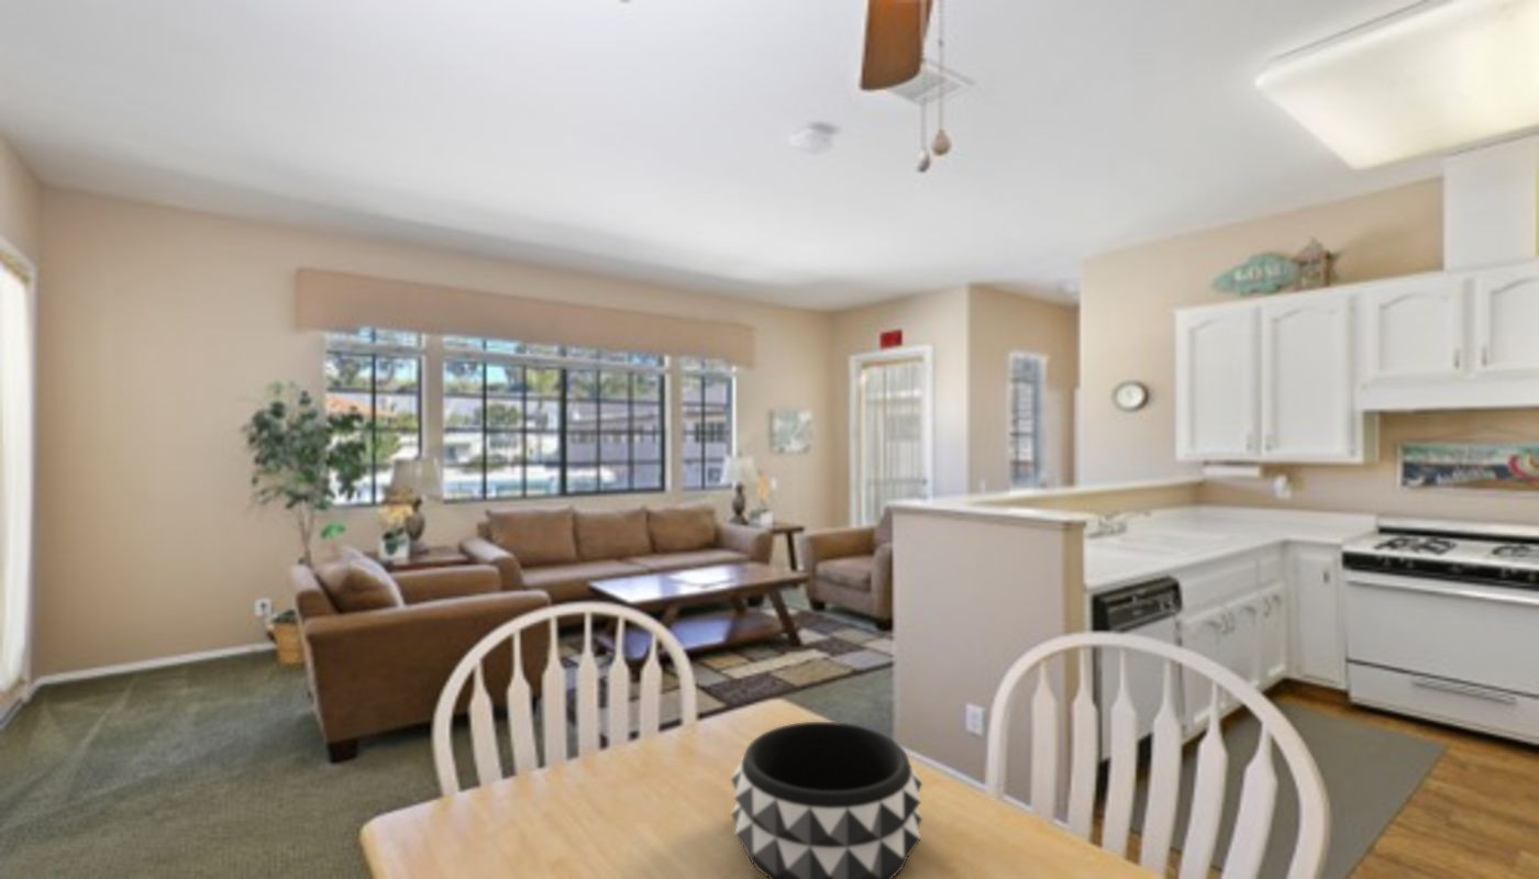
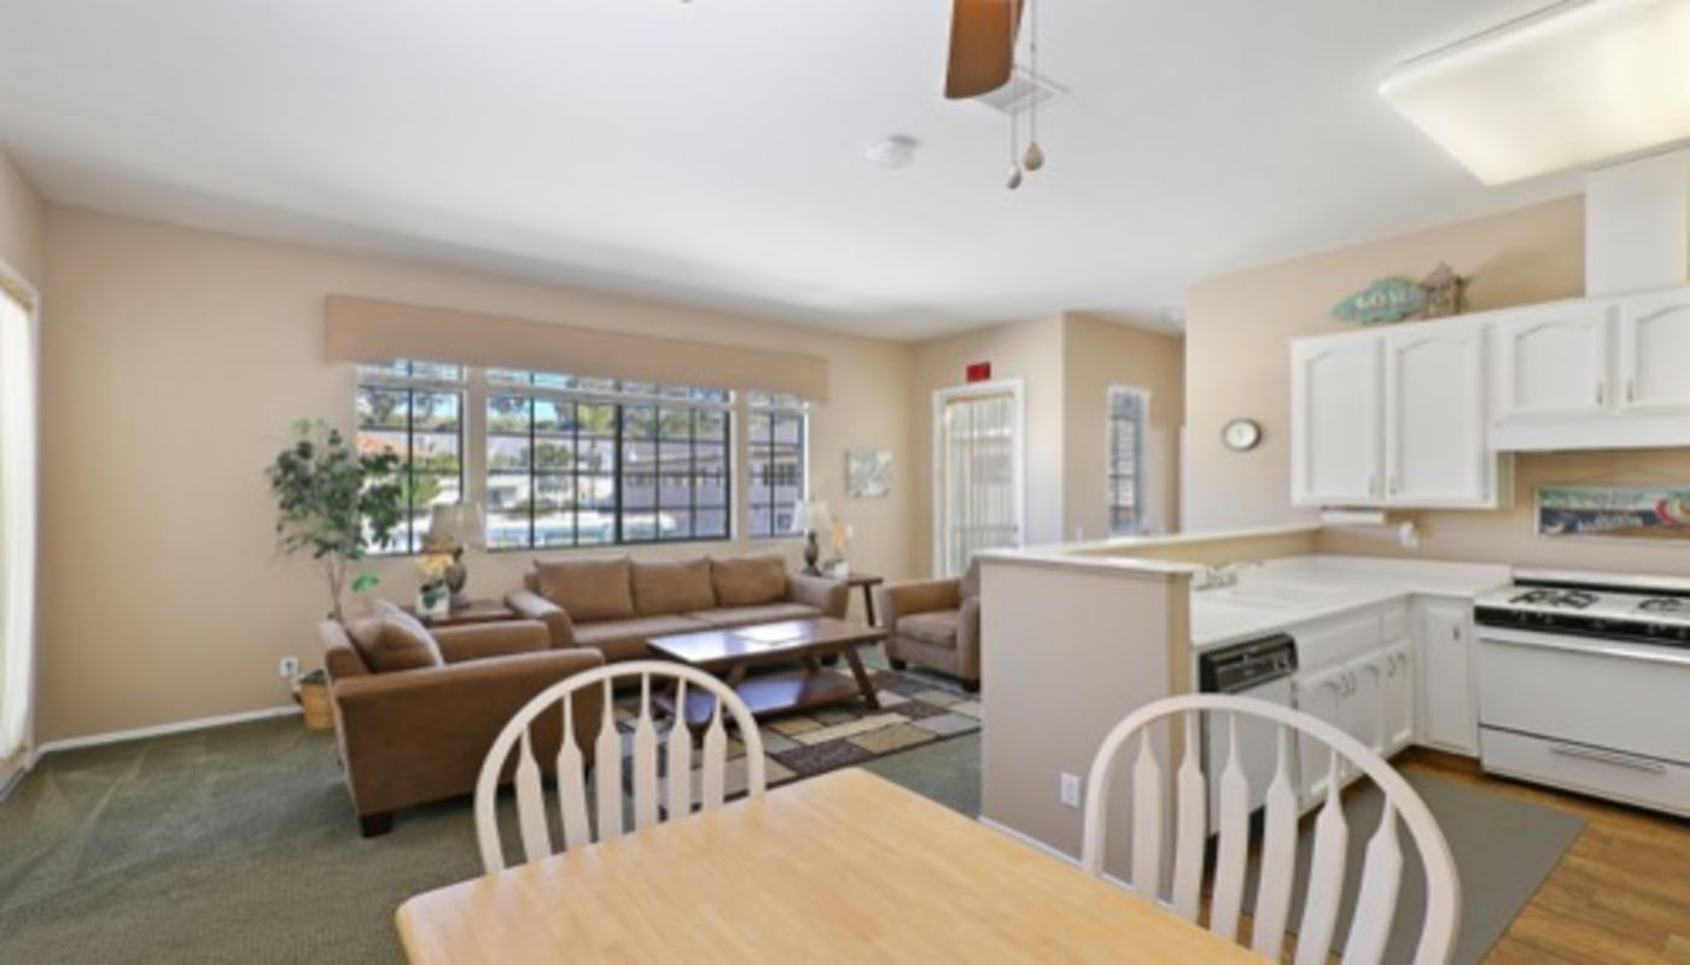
- decorative bowl (826, 798)
